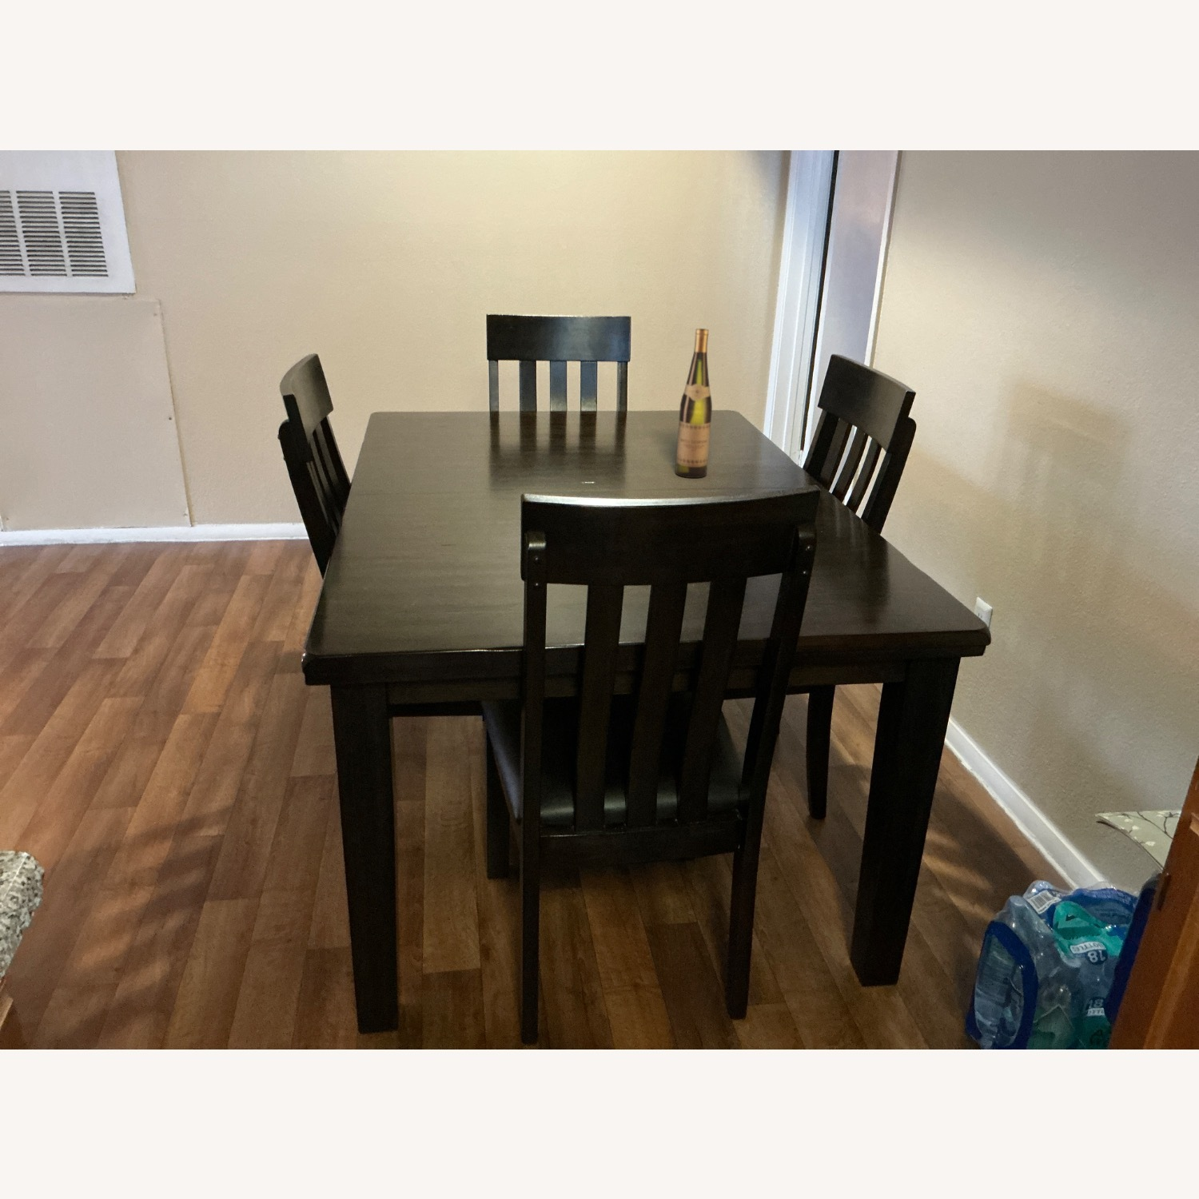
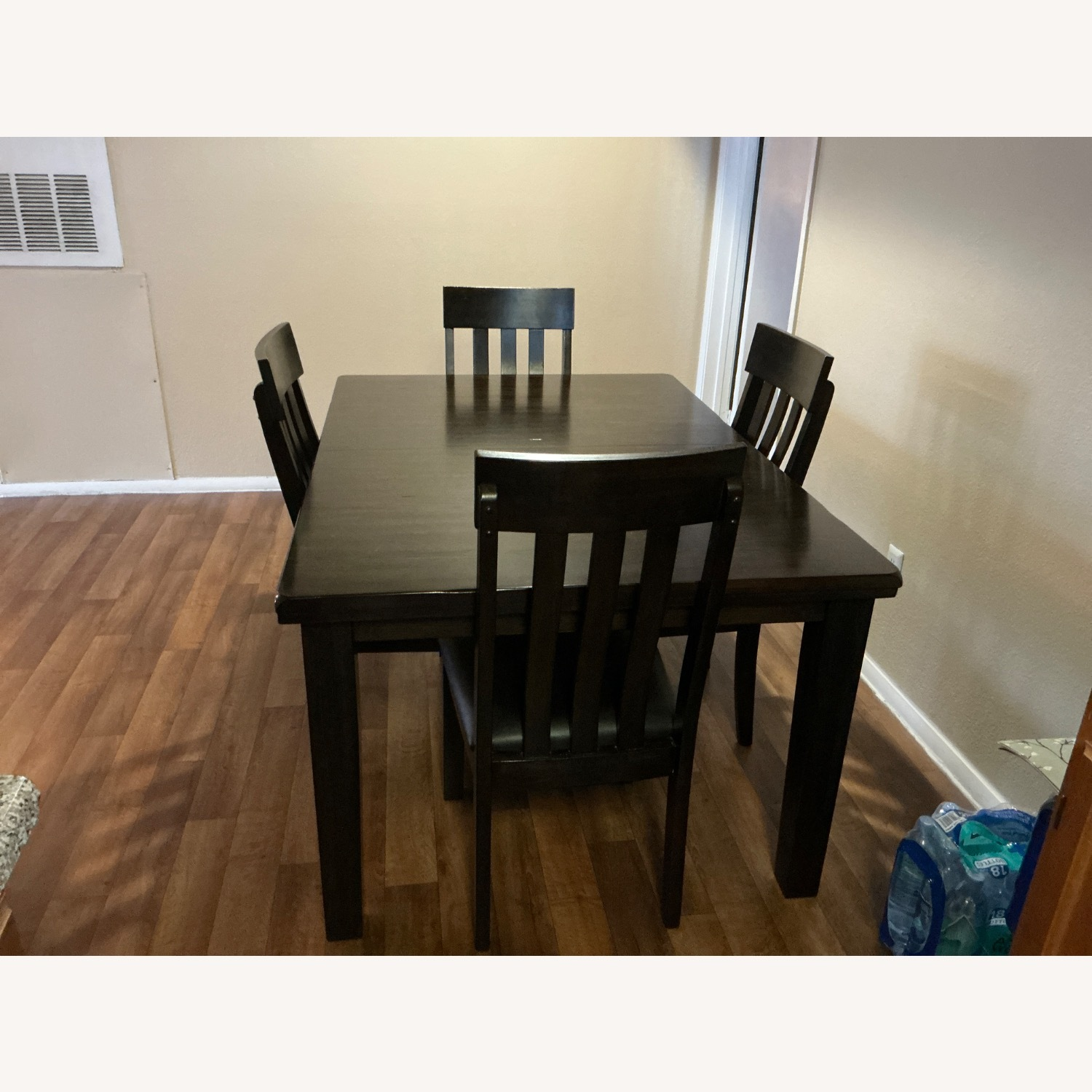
- wine bottle (696, 404)
